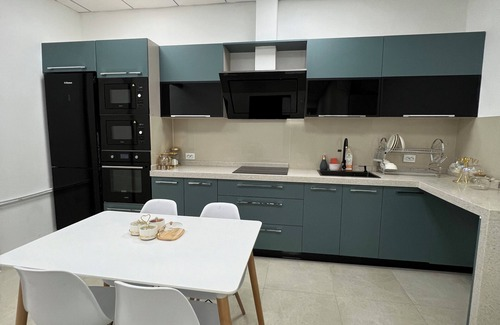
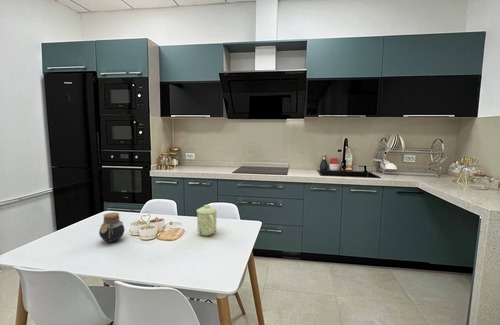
+ jar (110, 228)
+ mug (207, 220)
